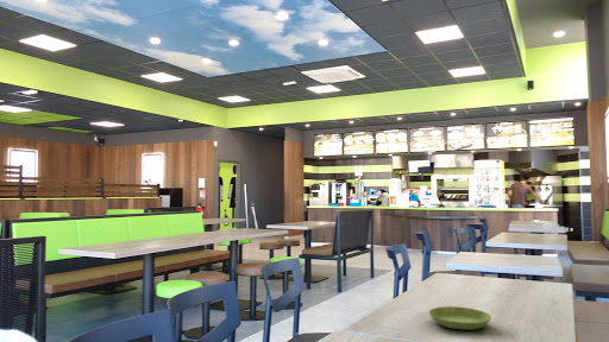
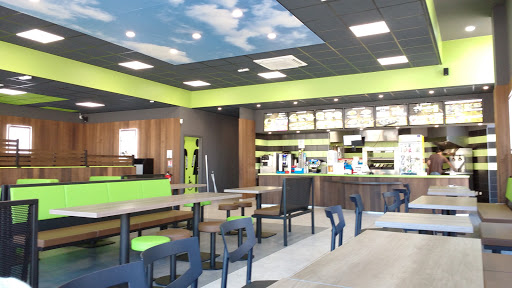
- saucer (459, 318)
